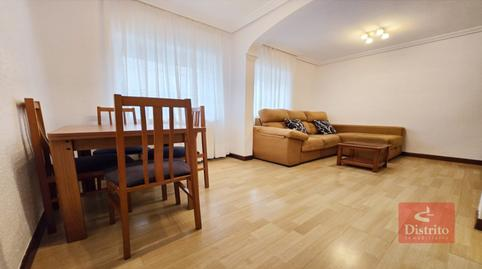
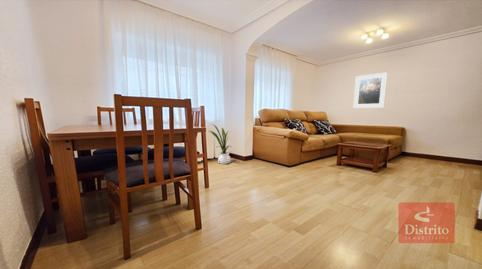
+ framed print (369, 91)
+ house plant (222, 143)
